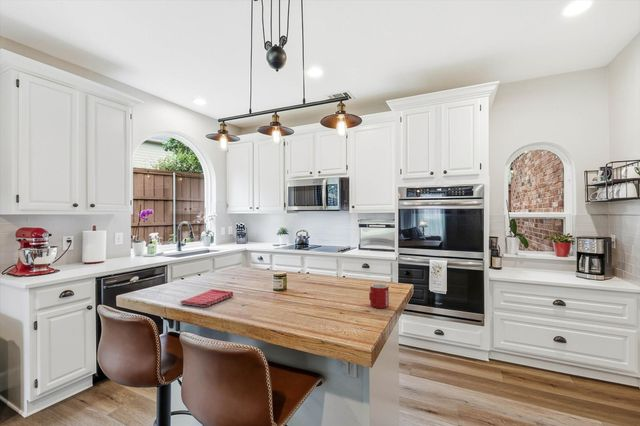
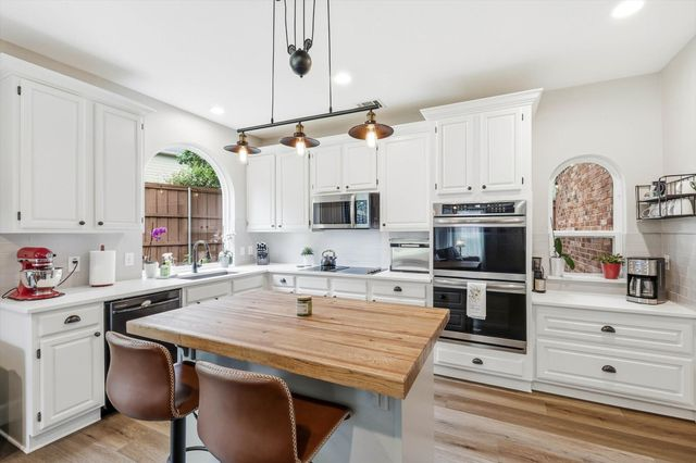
- dish towel (208, 297)
- mug (377, 296)
